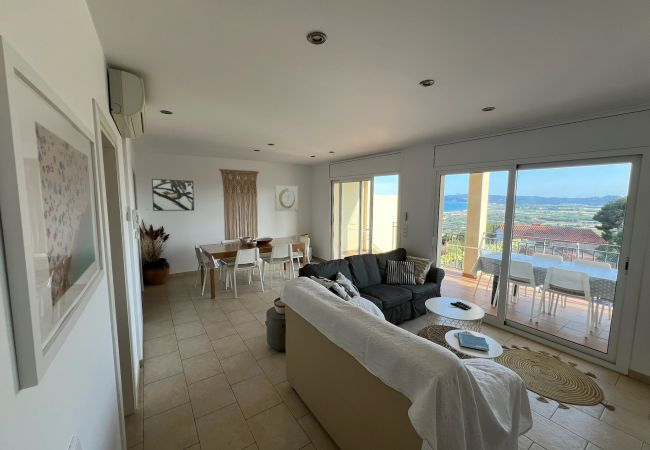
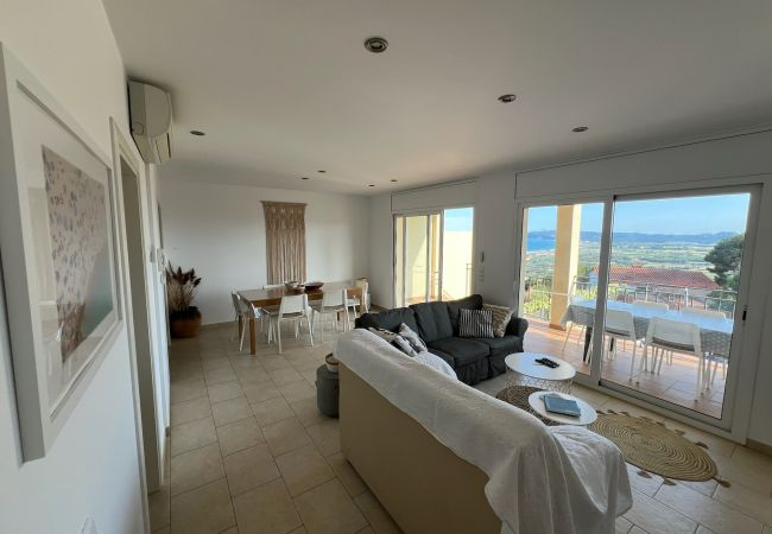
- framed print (173, 195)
- wall art (286, 198)
